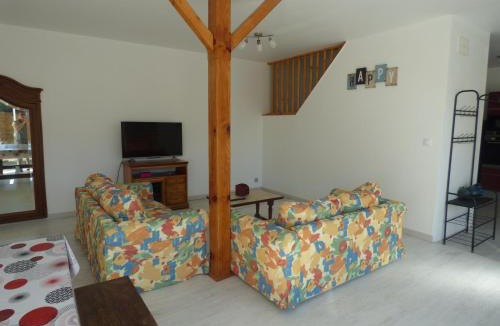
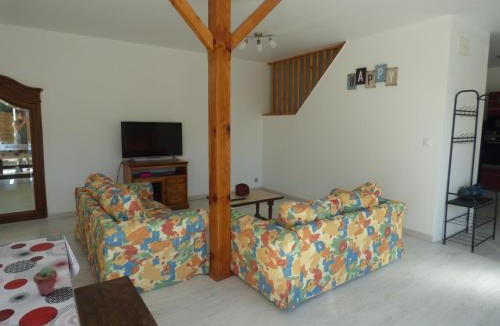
+ potted succulent (45, 279)
